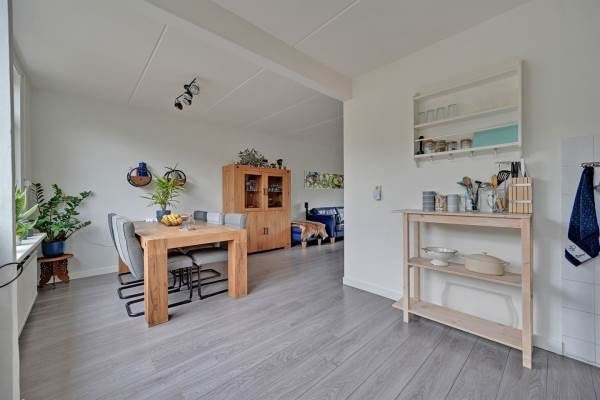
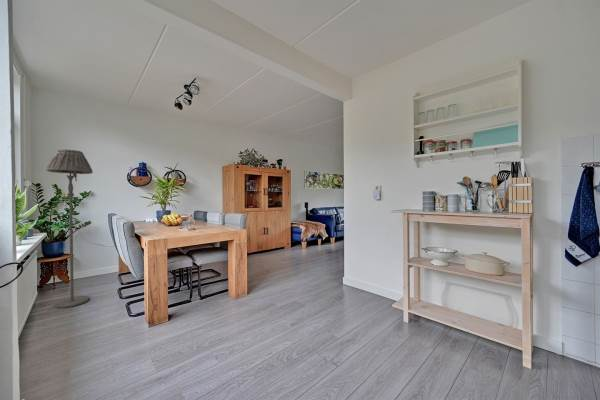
+ floor lamp (71, 226)
